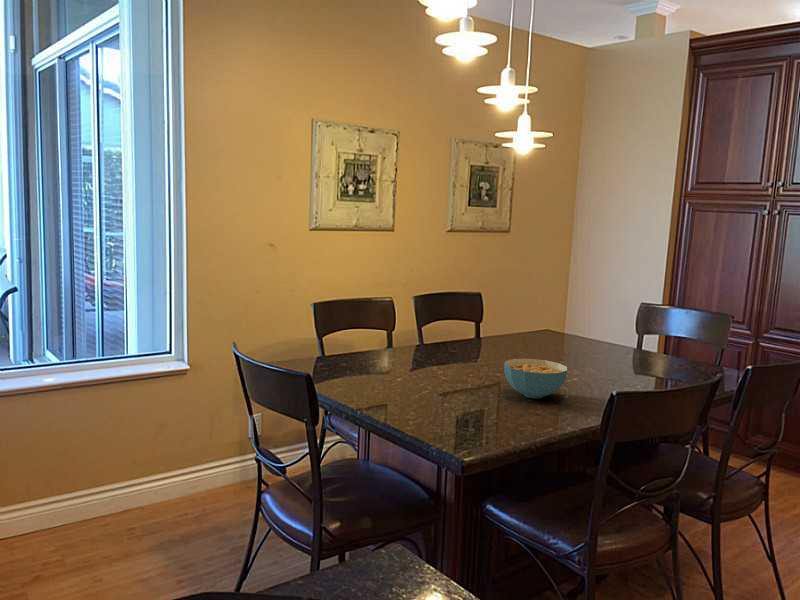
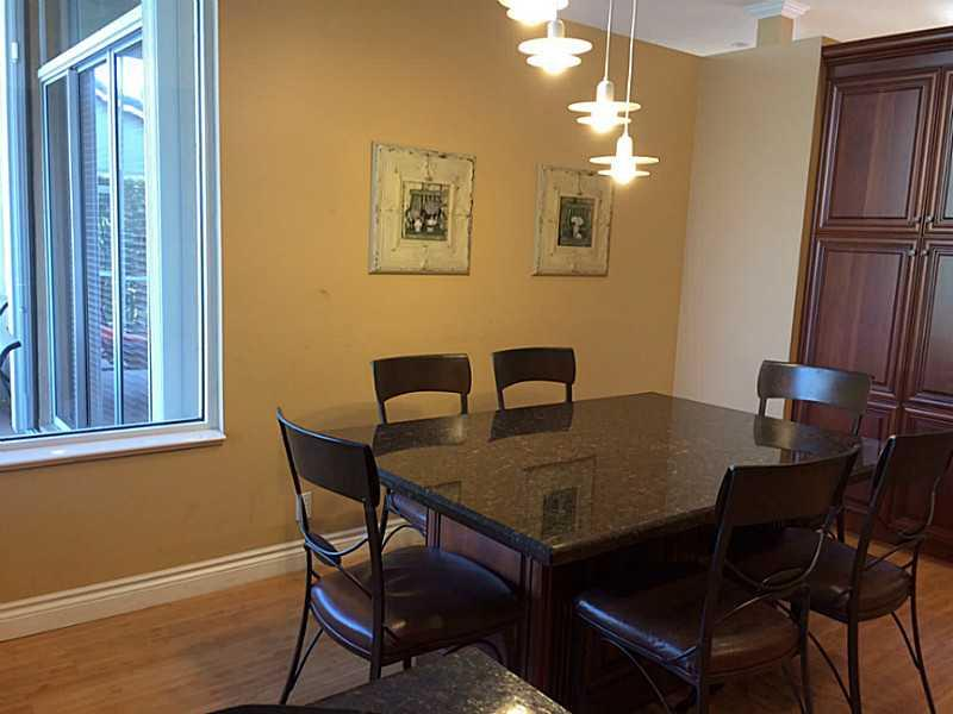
- cereal bowl (534, 380)
